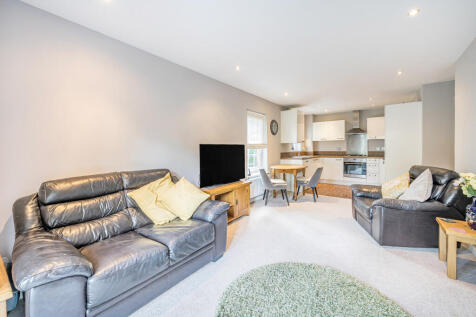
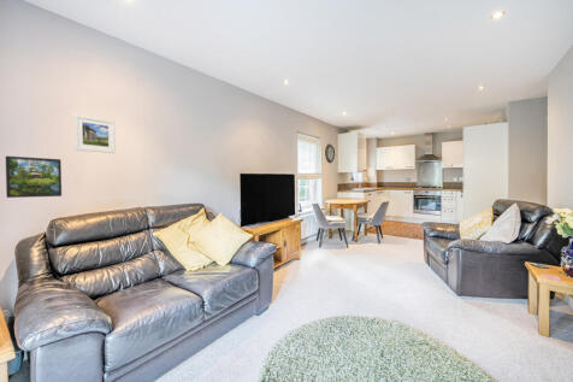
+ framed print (35, 177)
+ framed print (95, 134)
